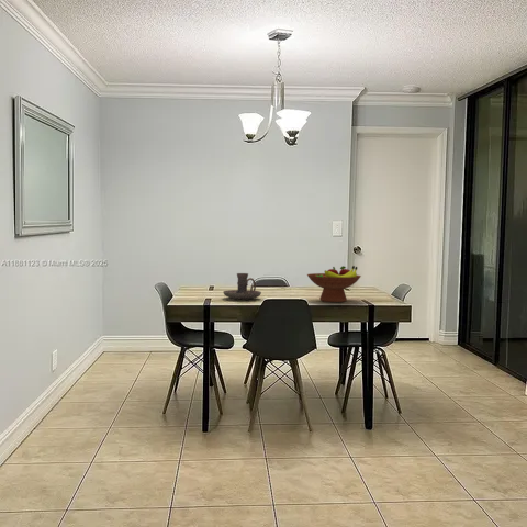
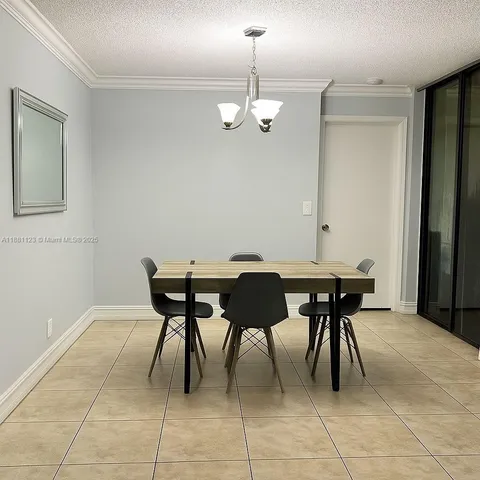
- fruit bowl (333, 282)
- candle holder (244, 285)
